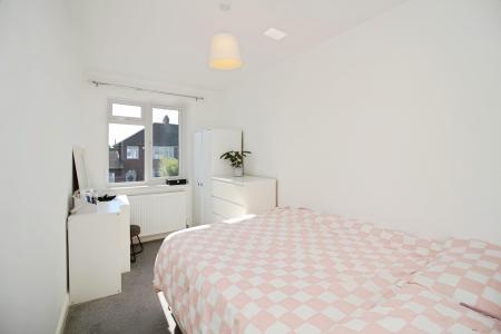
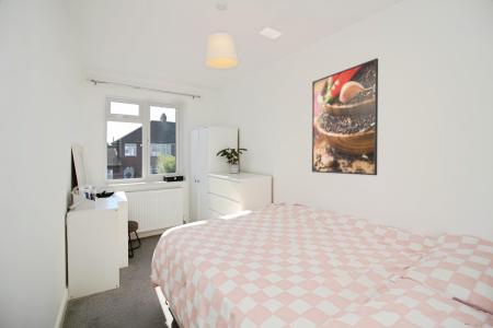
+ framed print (341, 122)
